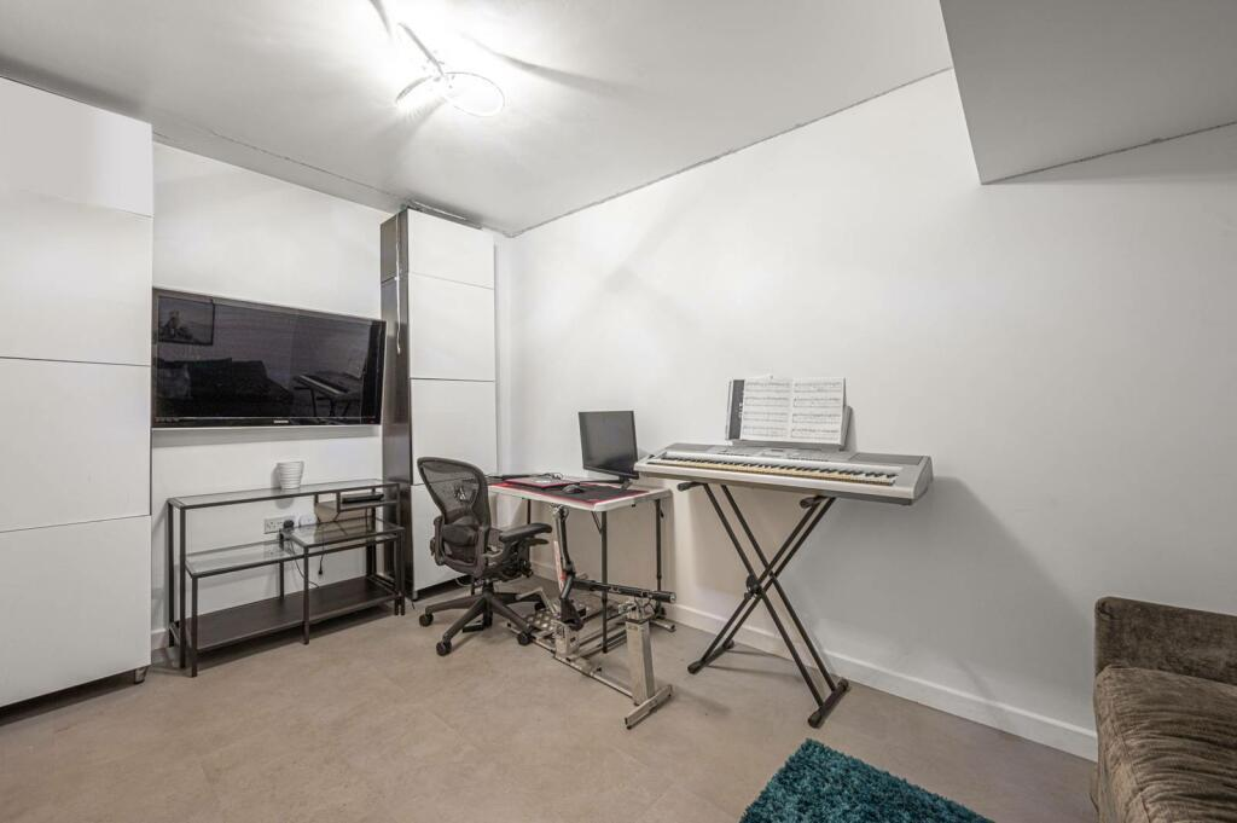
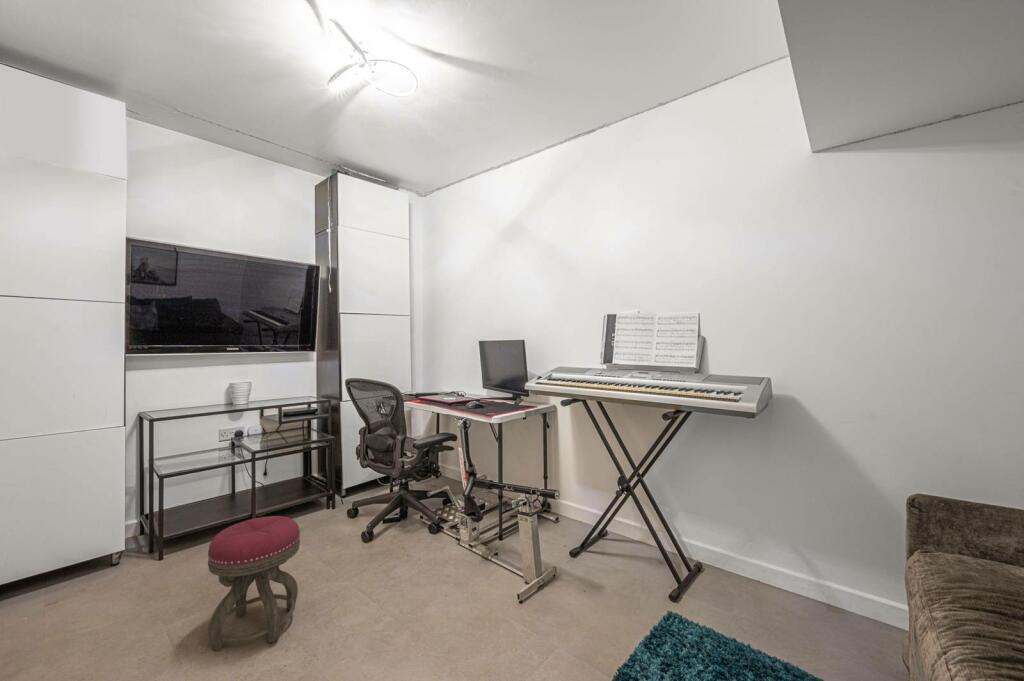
+ stool (256, 577)
